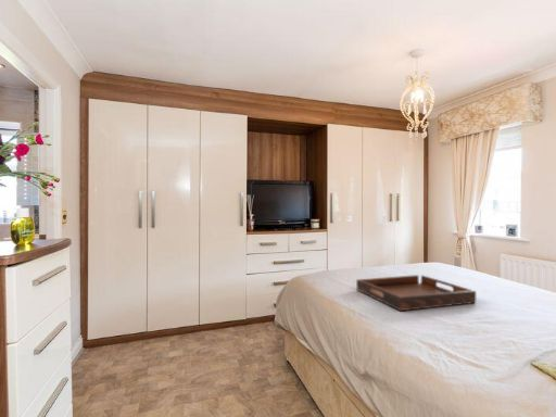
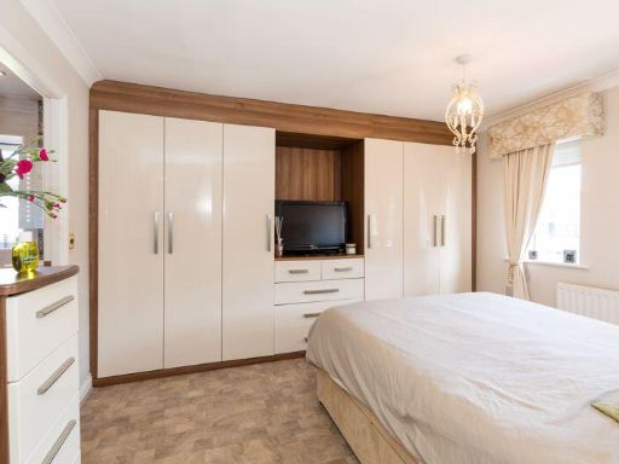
- serving tray (412, 290)
